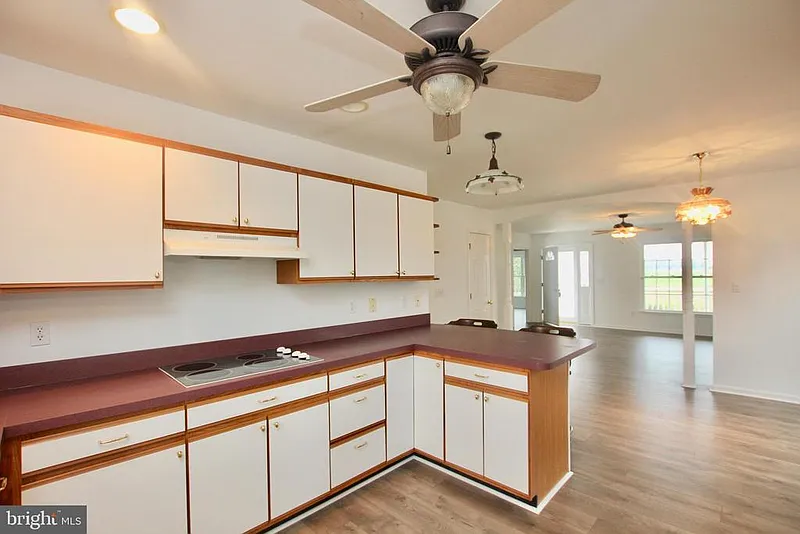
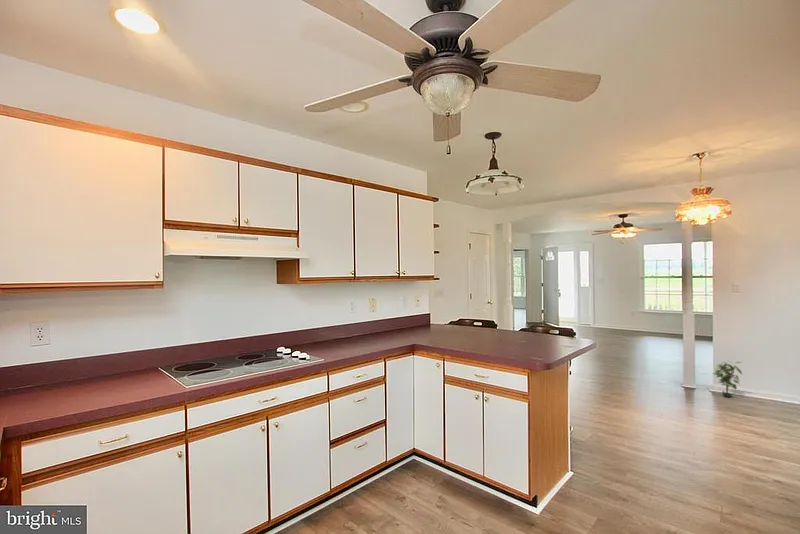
+ potted plant (727, 378)
